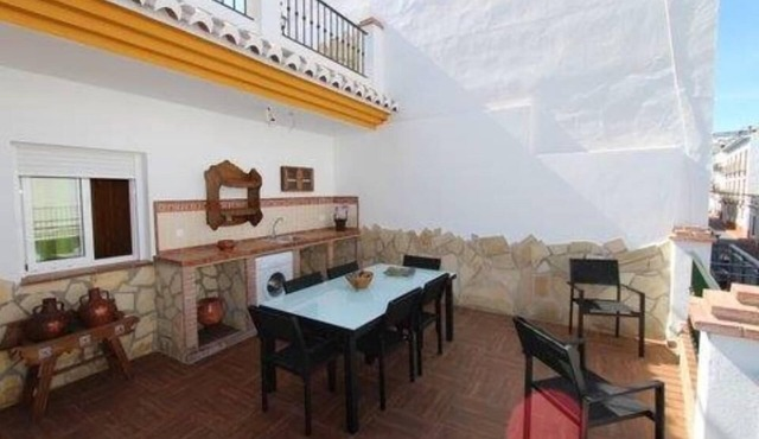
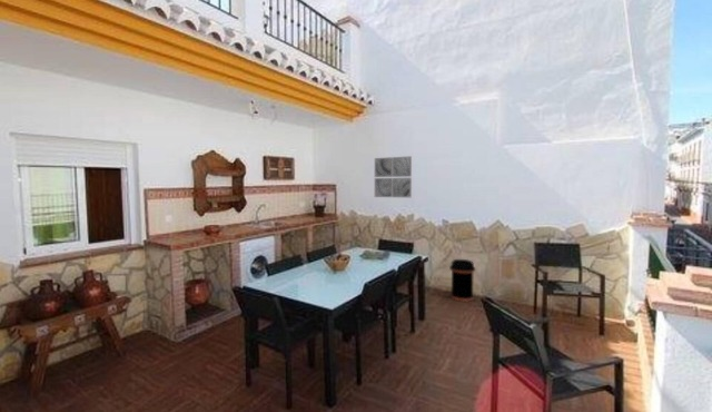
+ wall art (392, 176)
+ trash can (462, 279)
